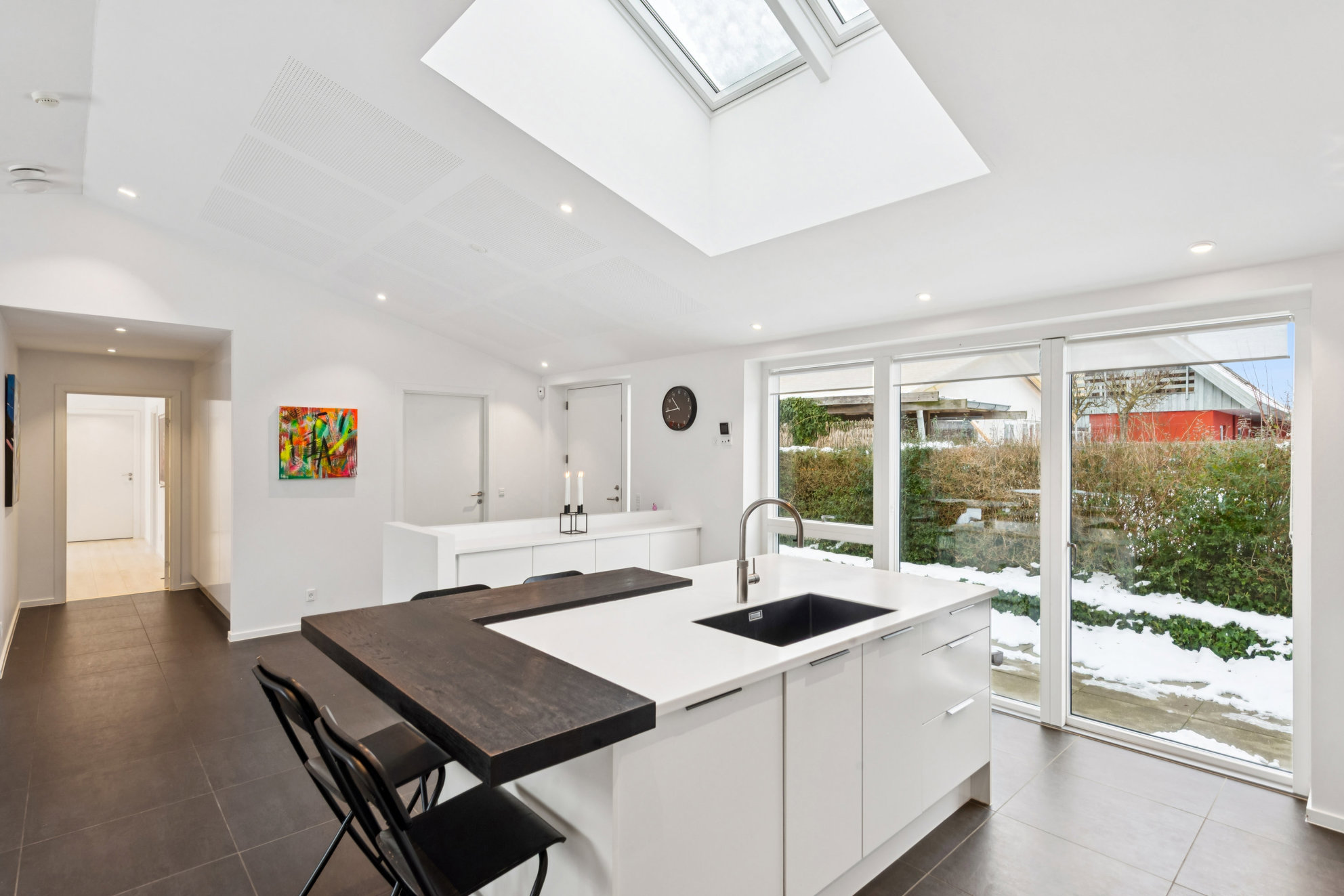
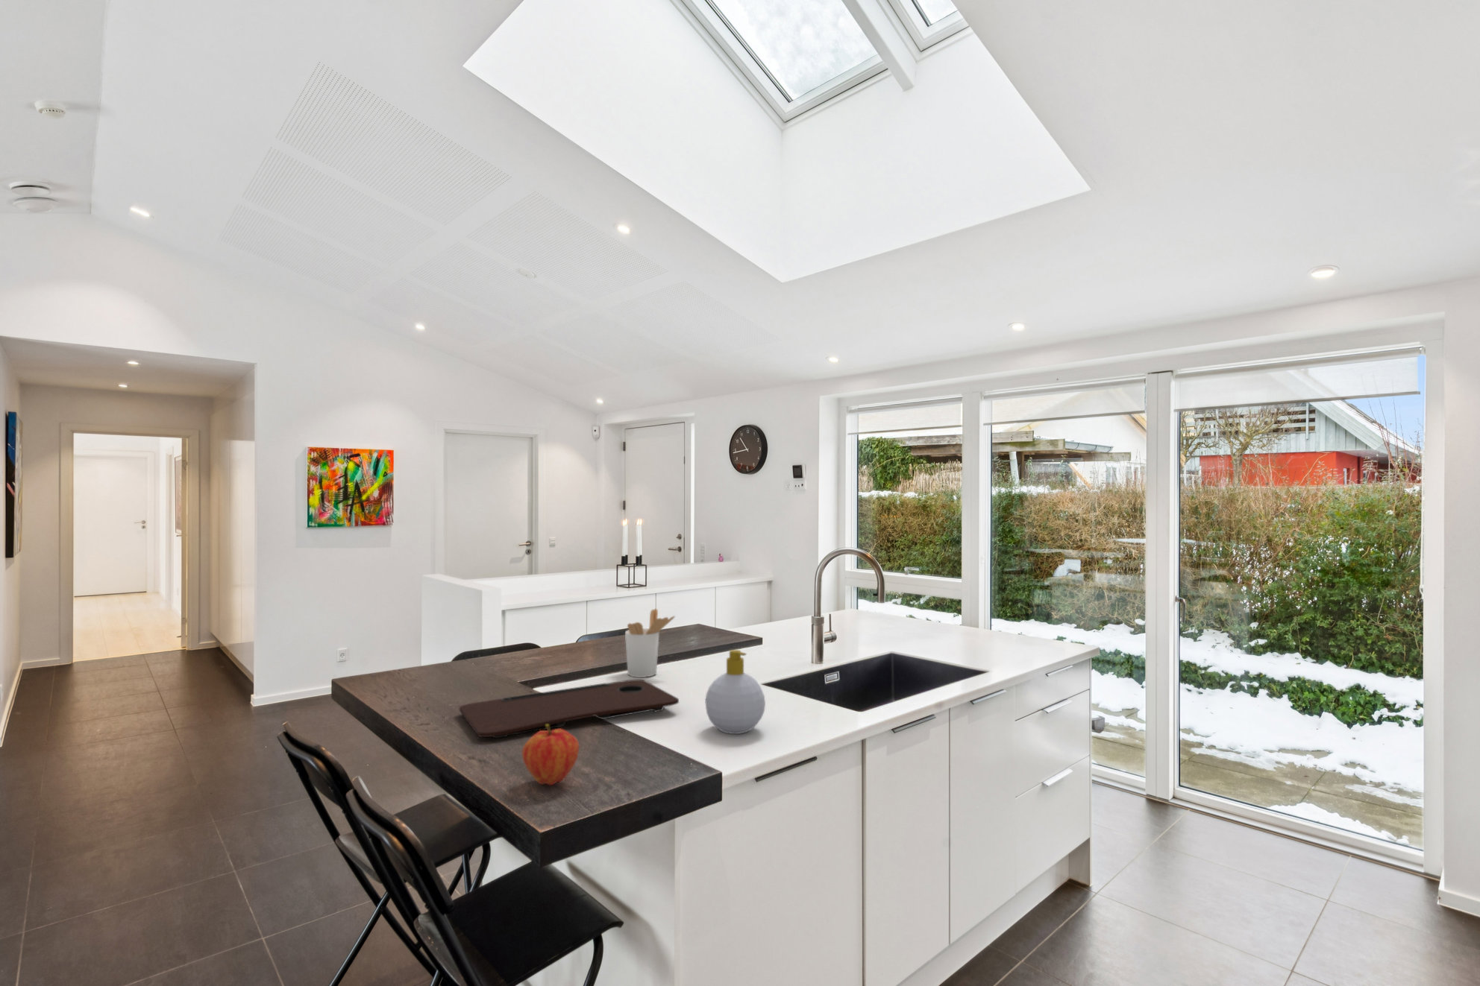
+ soap bottle (734, 689)
+ fruit (551, 753)
+ cutting board (570, 708)
+ utensil holder (649, 643)
